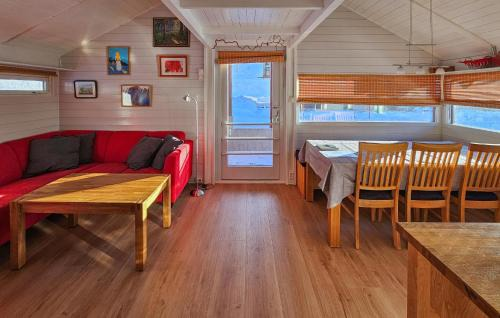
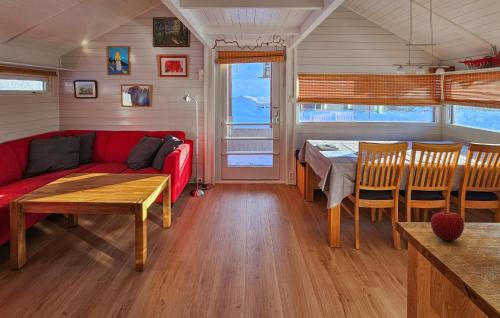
+ fruit (447, 224)
